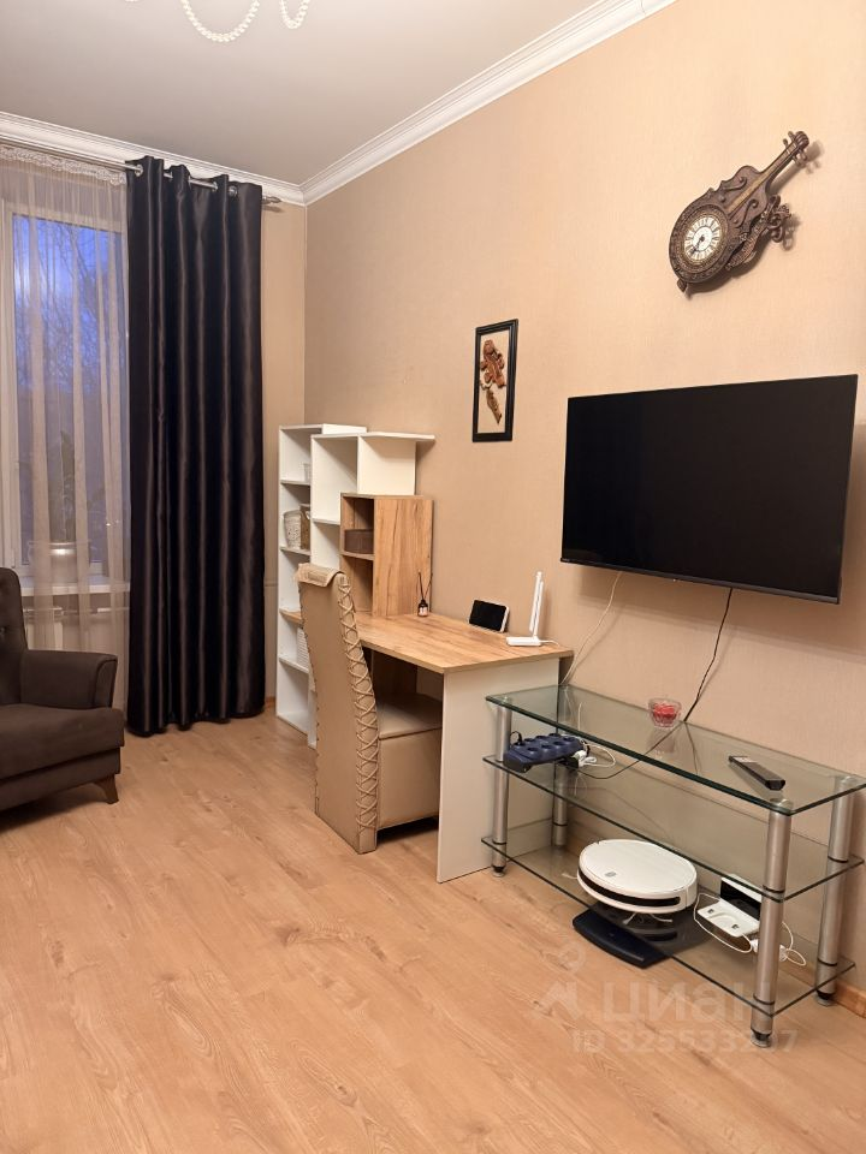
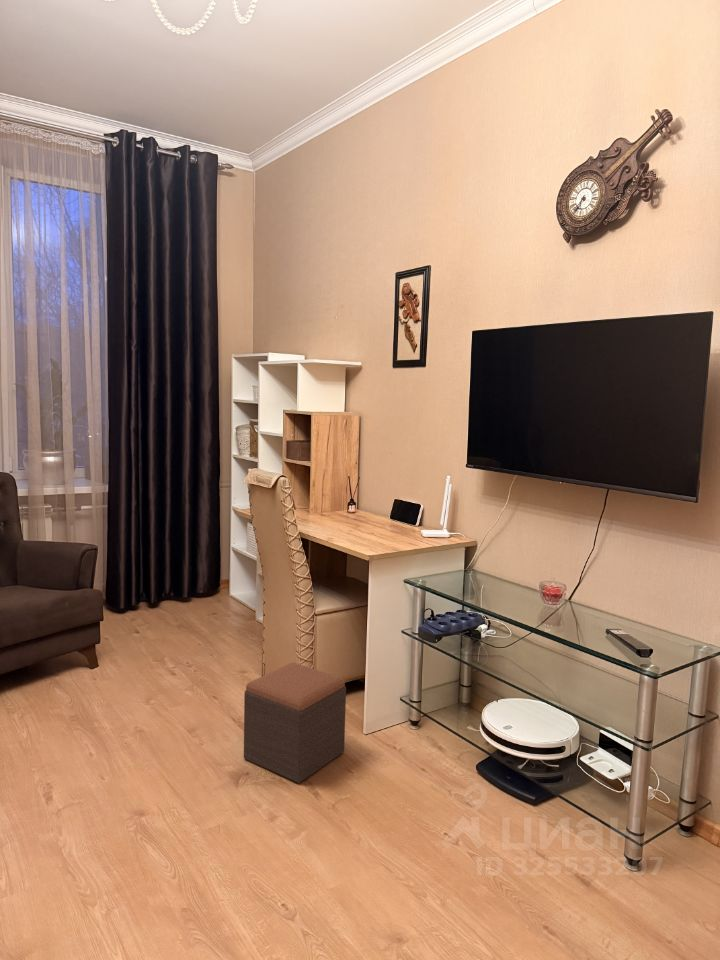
+ footstool (295, 717)
